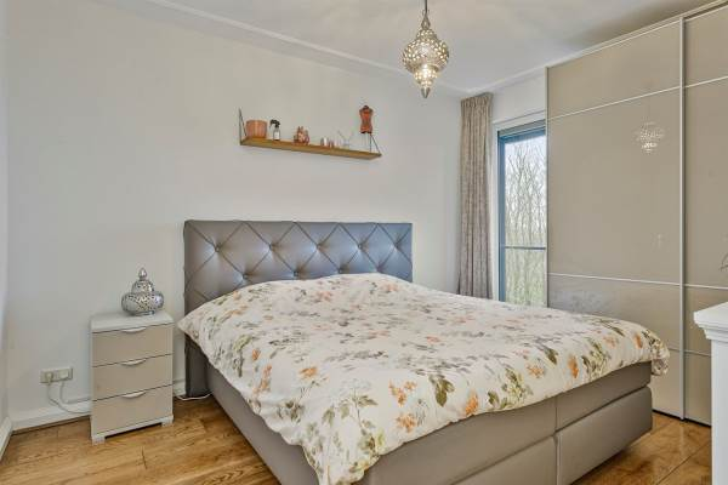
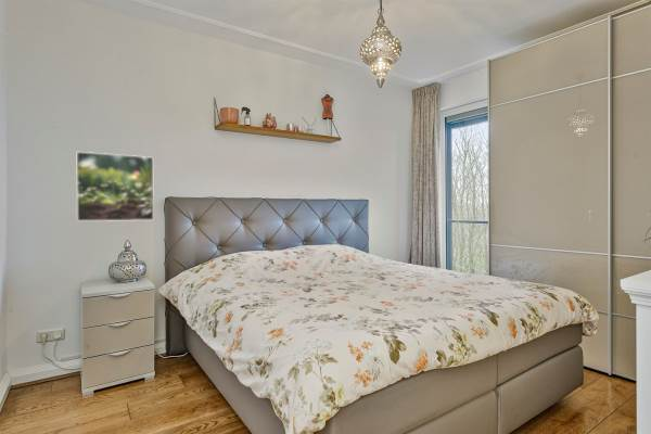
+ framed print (116, 188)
